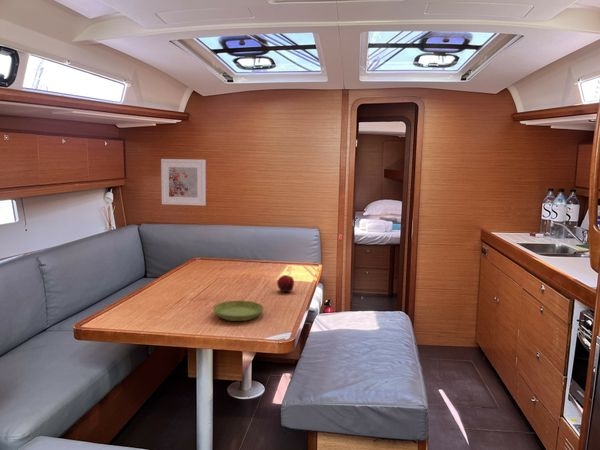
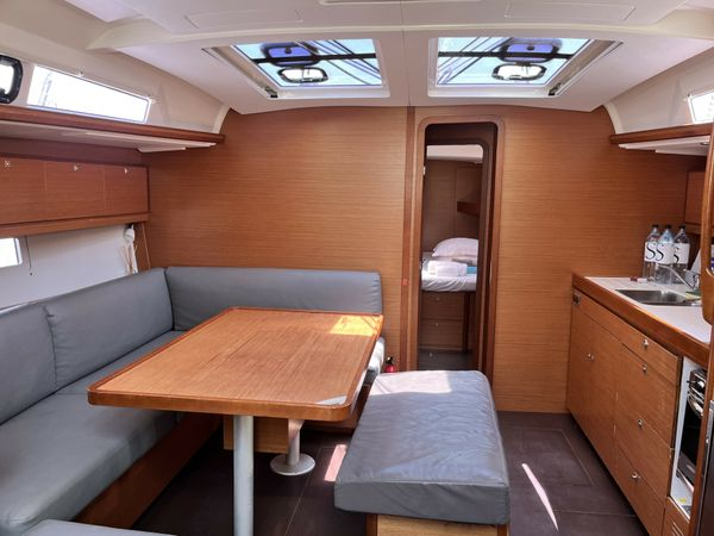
- saucer (238, 311)
- fruit (285, 283)
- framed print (183, 182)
